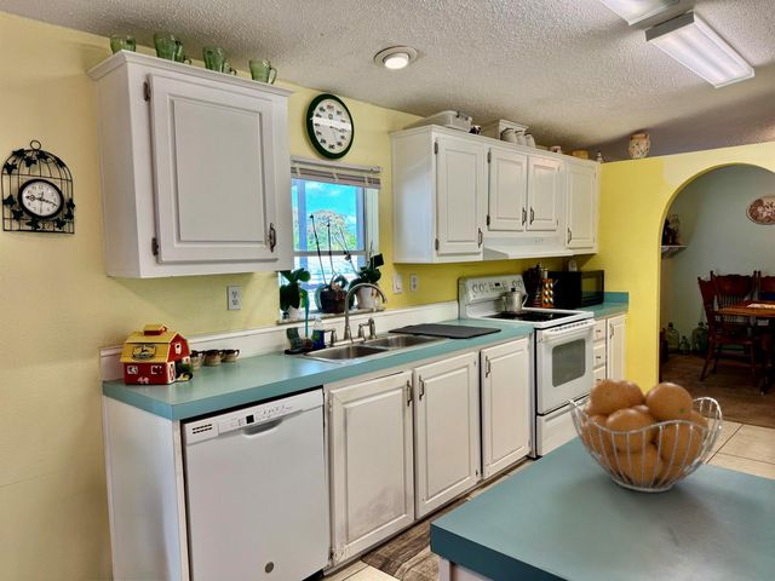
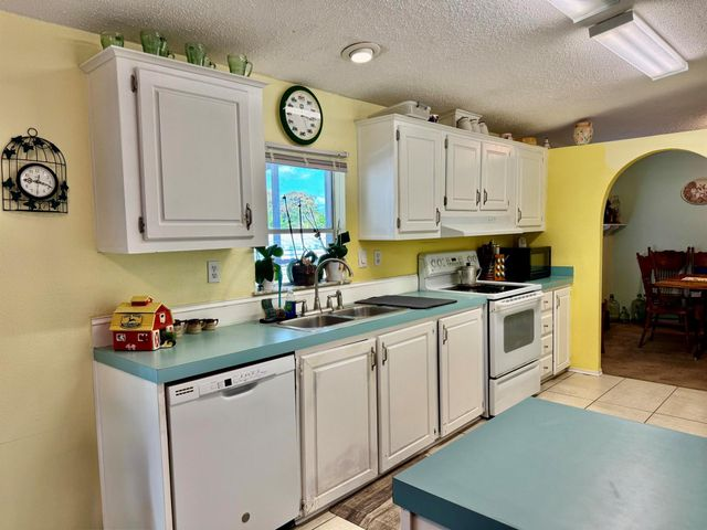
- fruit basket (641, 430)
